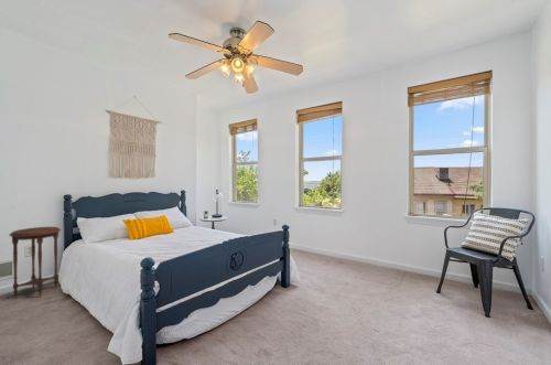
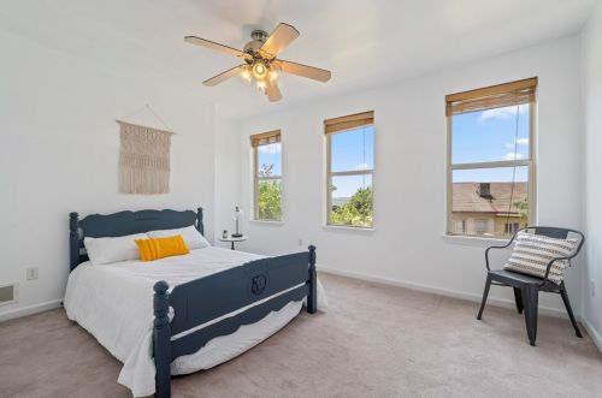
- side table (34, 259)
